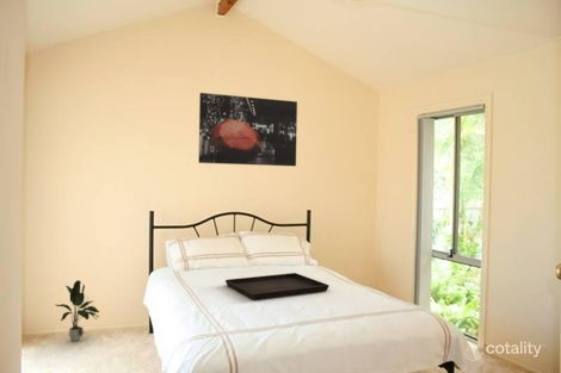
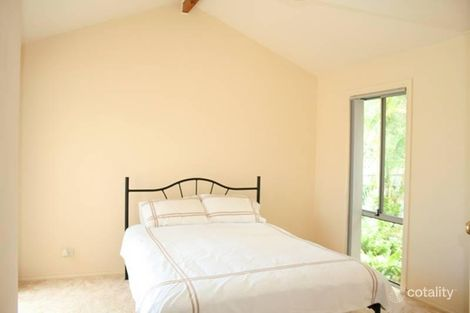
- potted plant (76, 311)
- serving tray (276, 285)
- wall art (249, 131)
